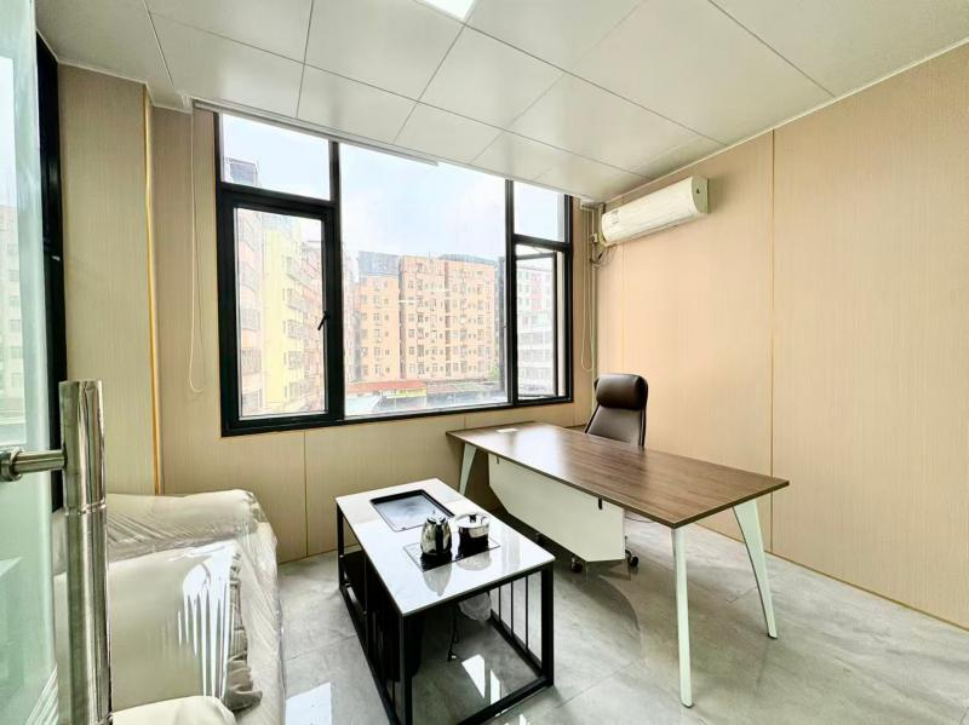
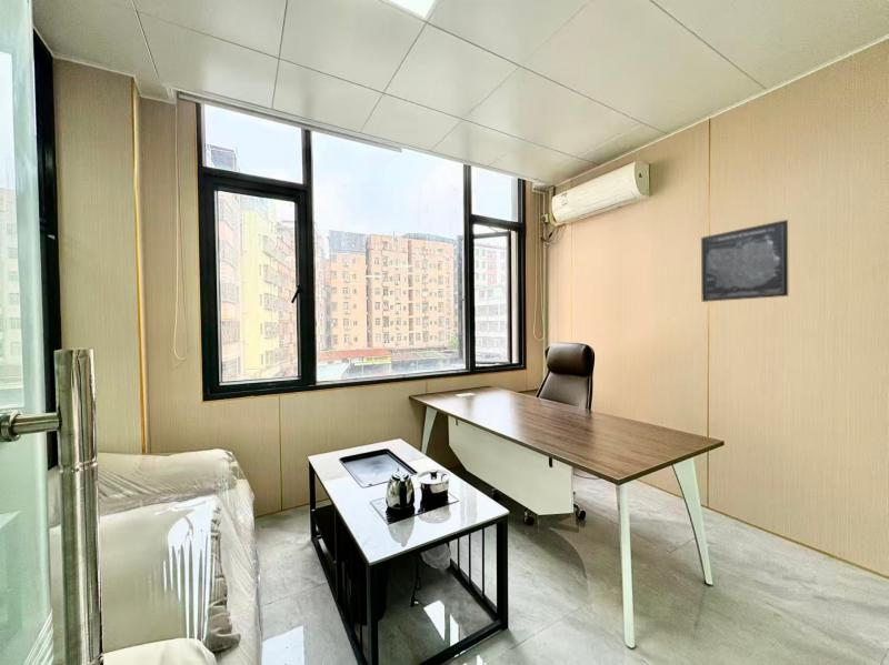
+ wall art (740, 264)
